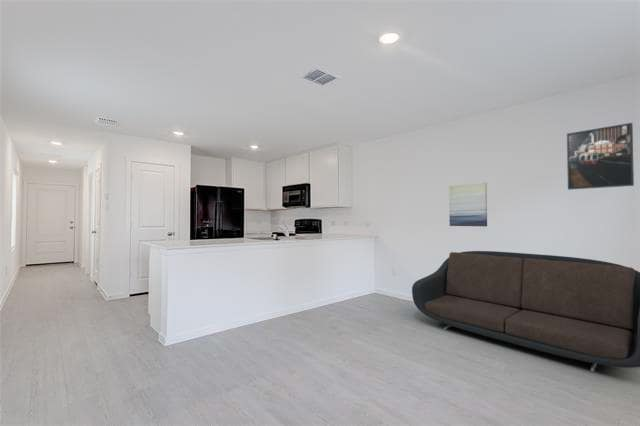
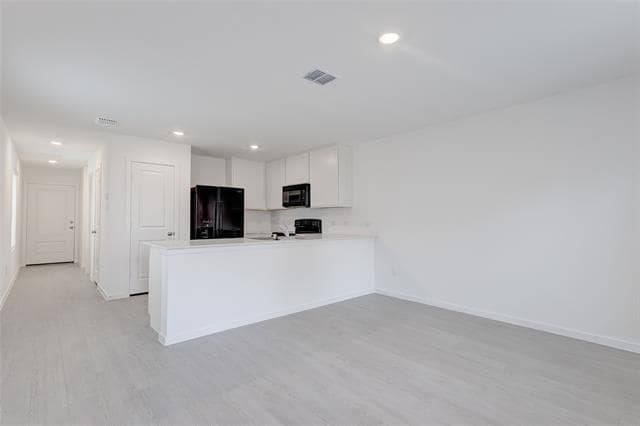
- wall art (467, 205)
- sofa (517, 296)
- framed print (598, 158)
